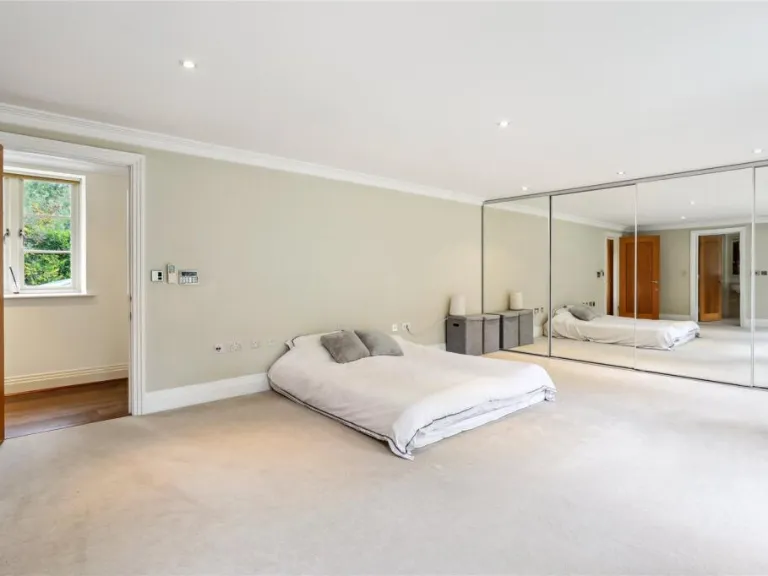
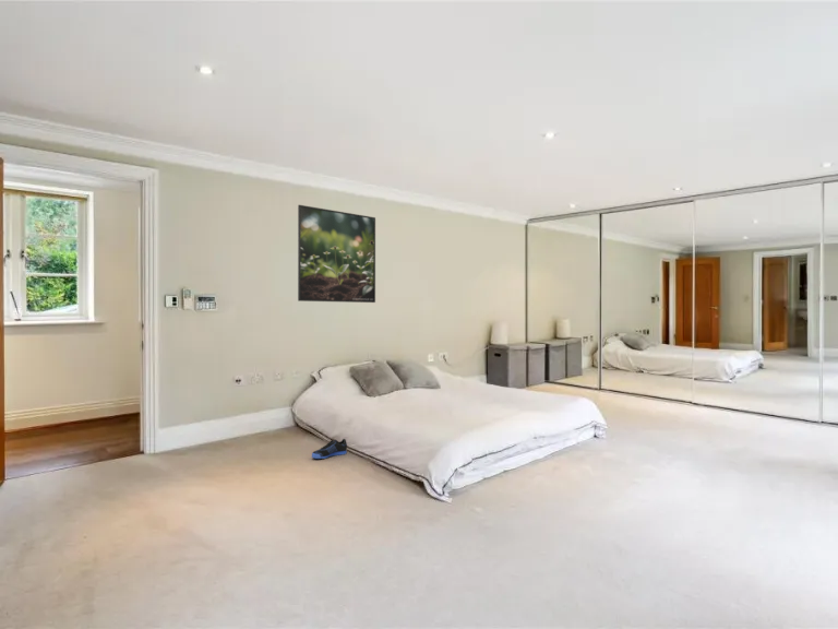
+ sneaker (328, 448)
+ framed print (338, 257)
